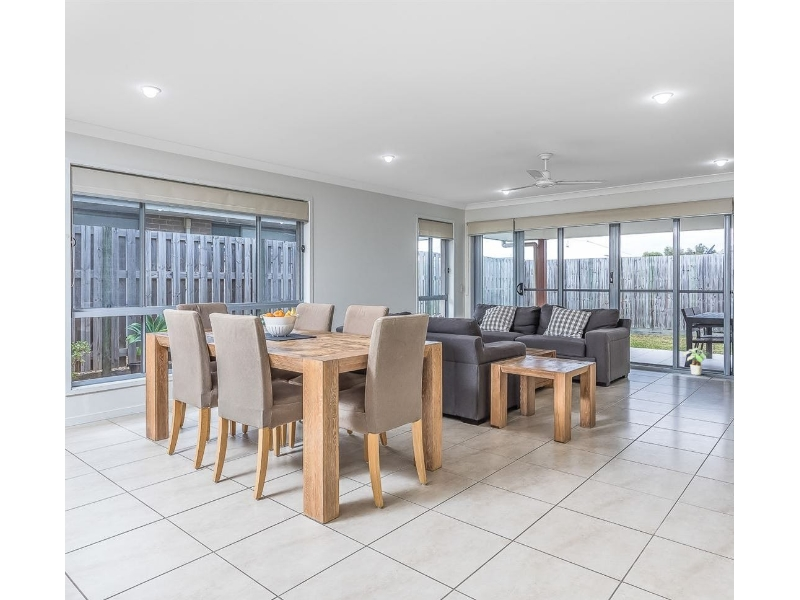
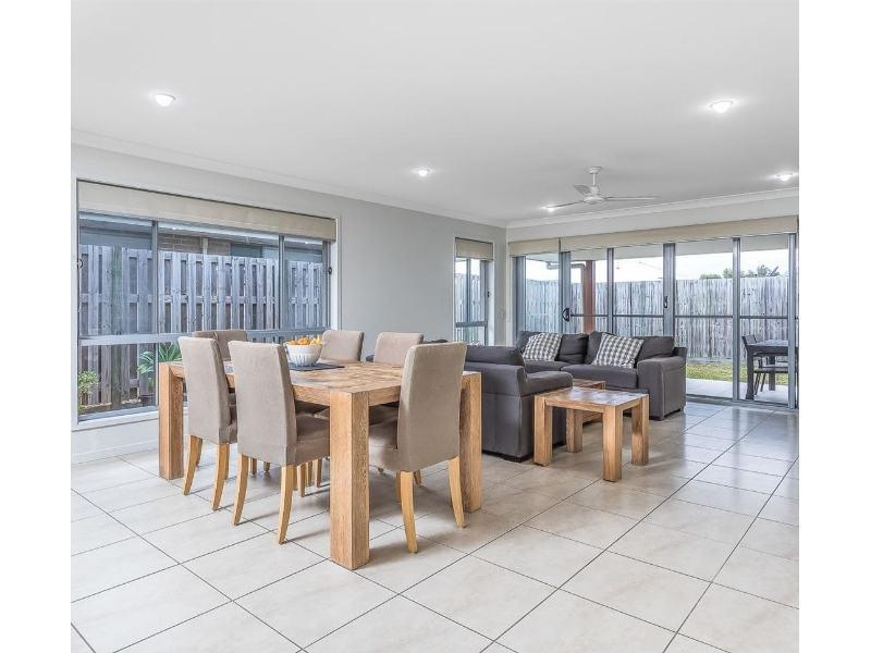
- potted plant (696, 361)
